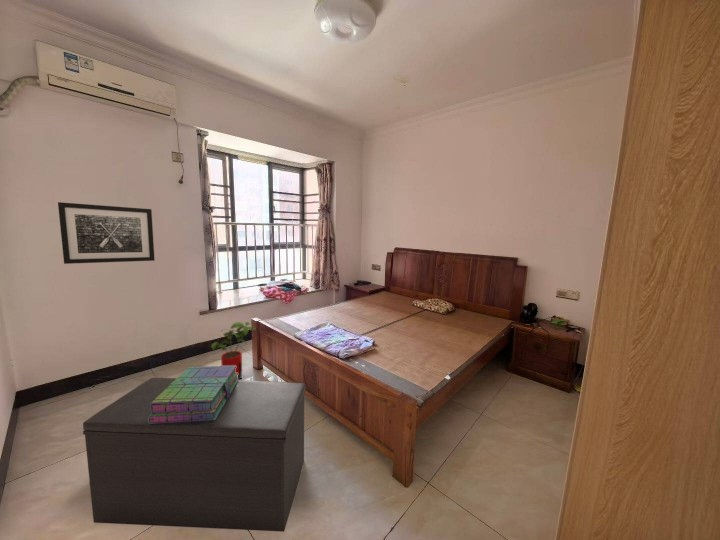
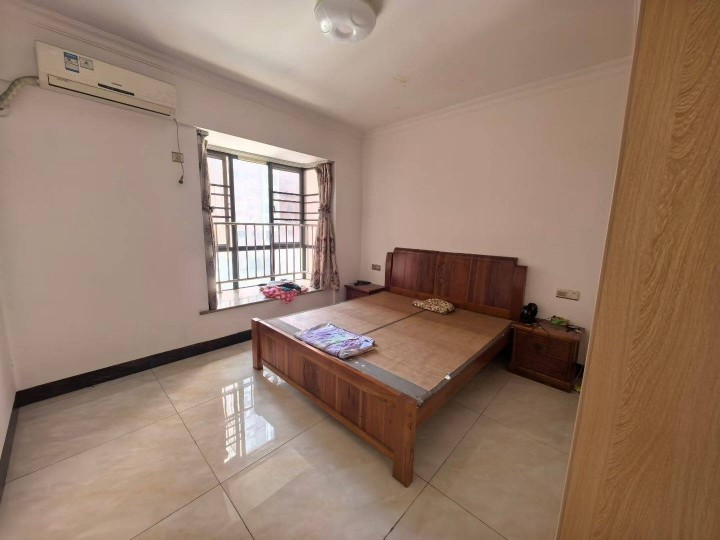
- bench (210, 444)
- house plant (232, 352)
- stack of books (199, 390)
- wall art (110, 234)
